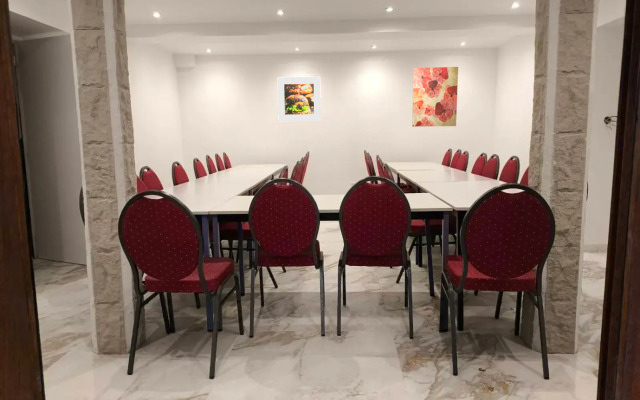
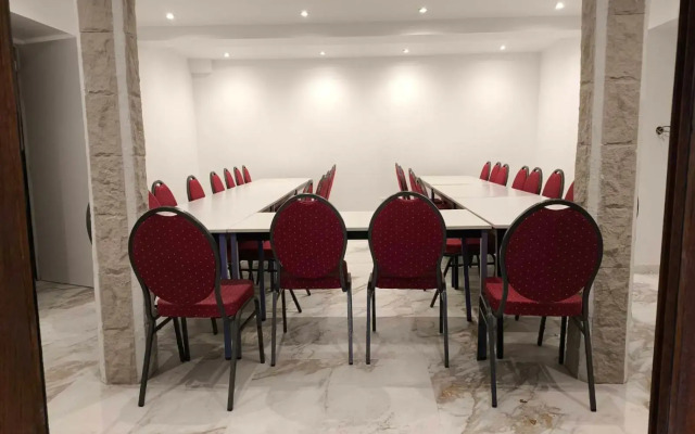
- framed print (299, 99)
- wall art (434, 97)
